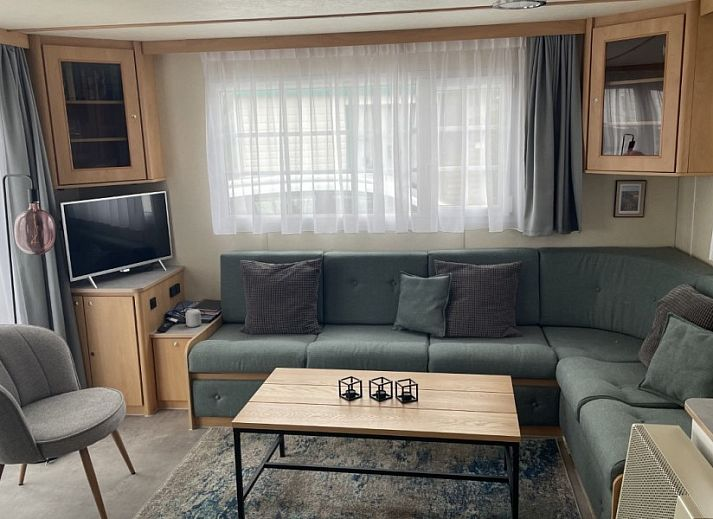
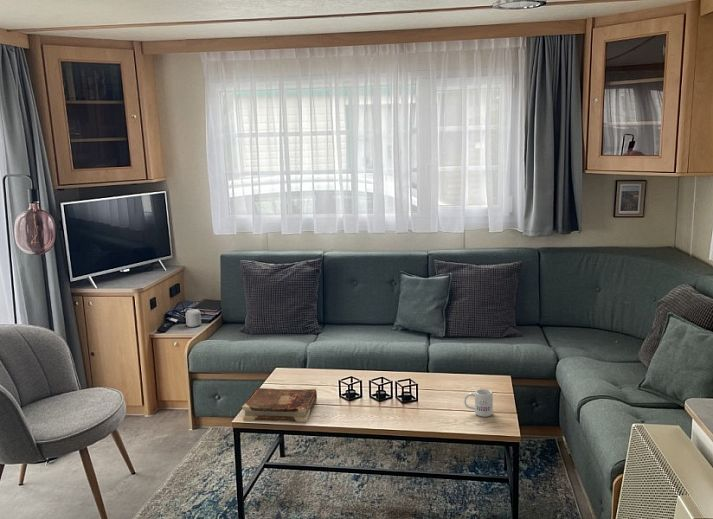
+ book (281, 403)
+ mug (478, 402)
